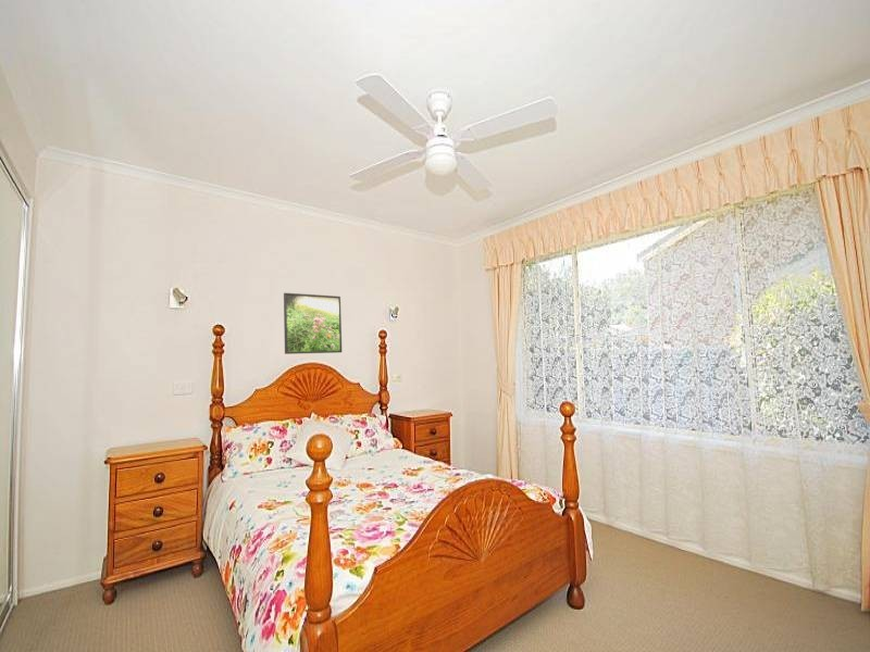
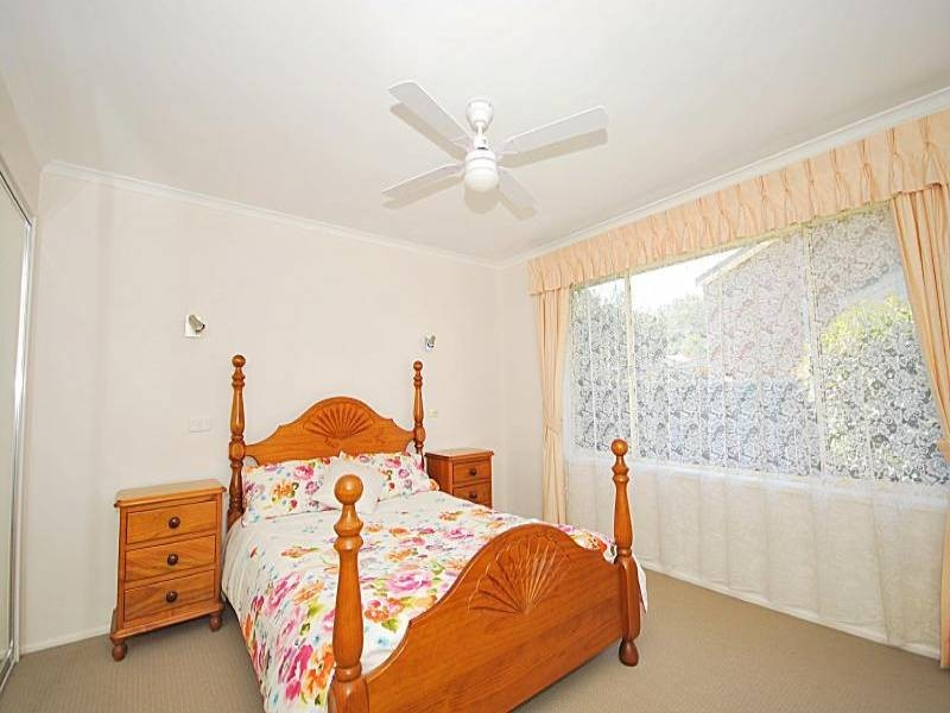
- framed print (313, 324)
